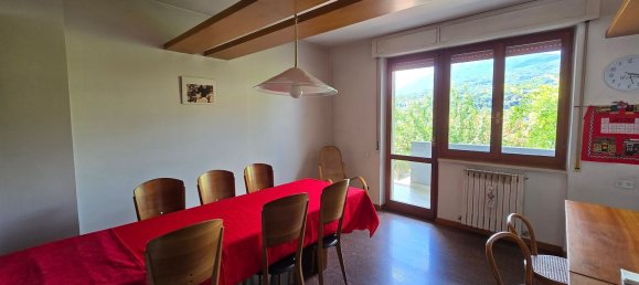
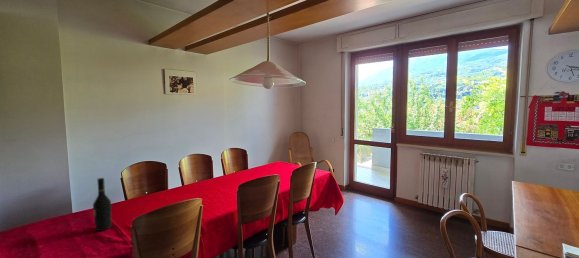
+ wine bottle (102, 203)
